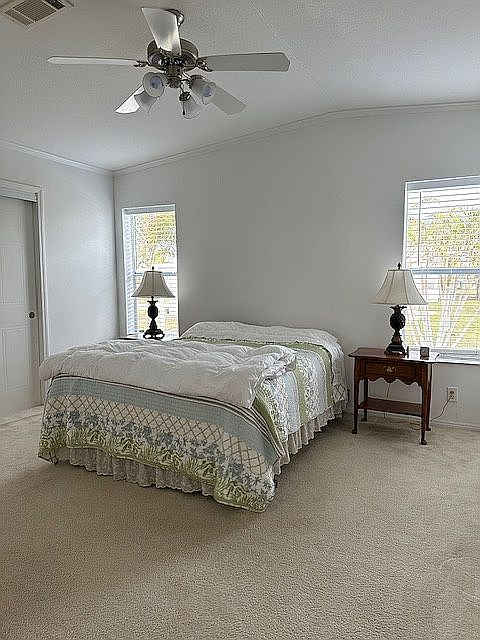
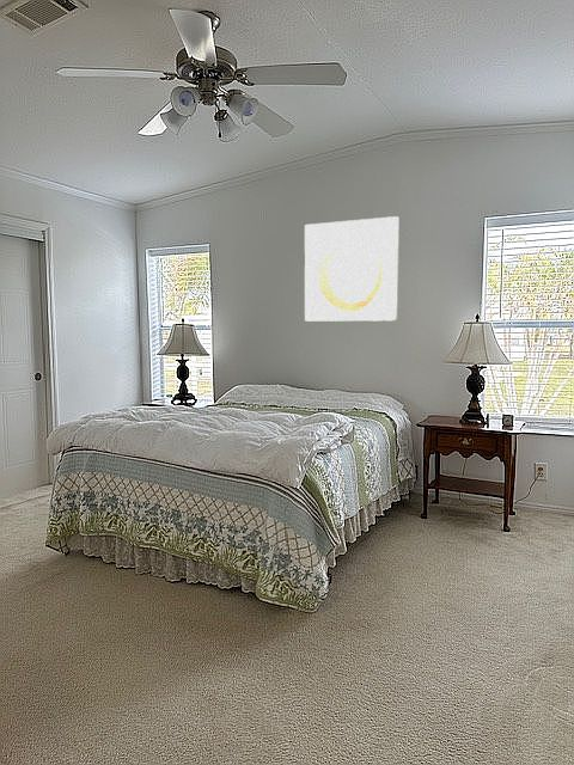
+ wall art (349, 271)
